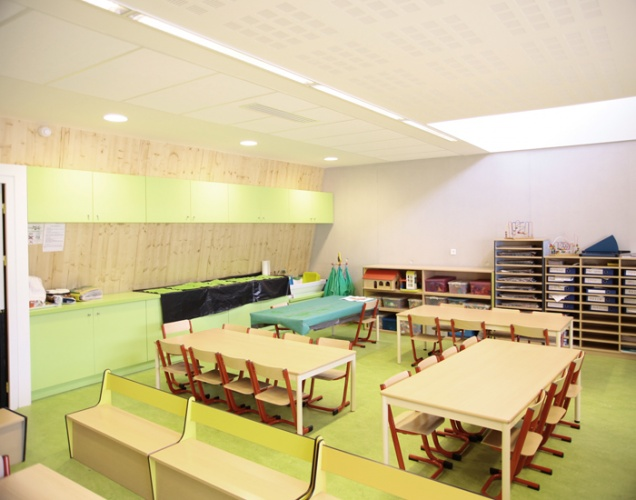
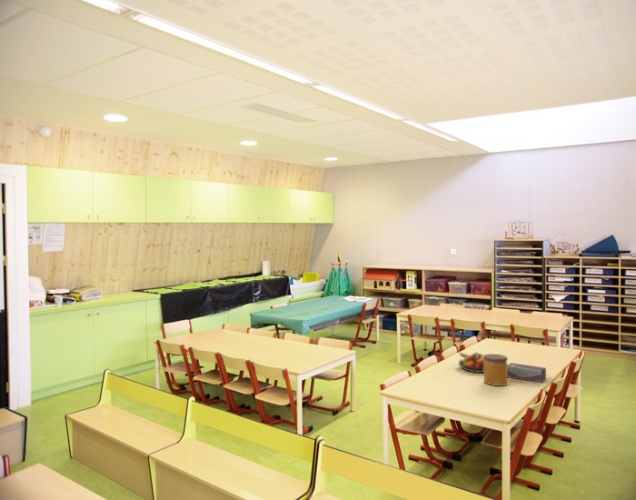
+ tissue box (525, 371)
+ jar (495, 369)
+ fruit bowl (476, 361)
